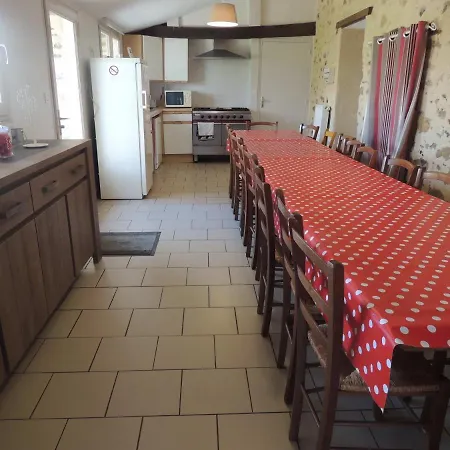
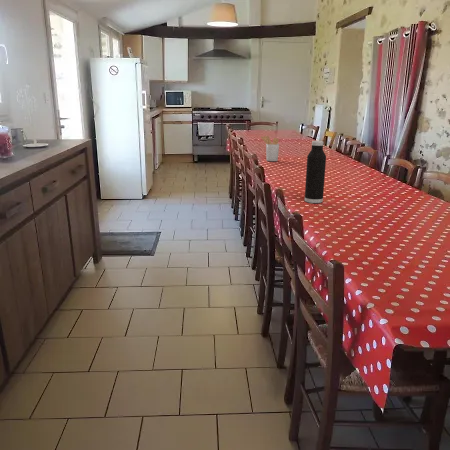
+ utensil holder (269, 147)
+ water bottle (315, 171)
